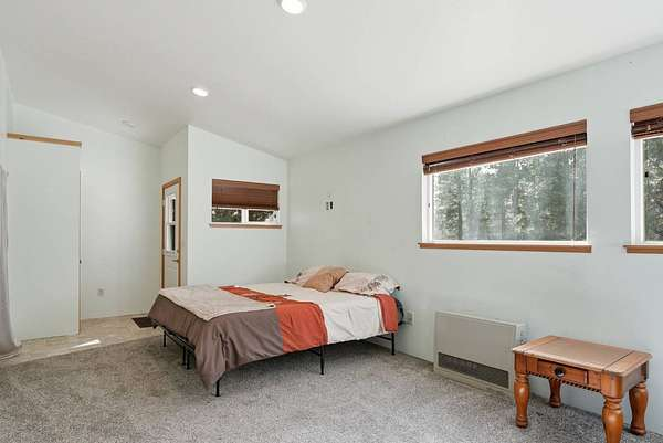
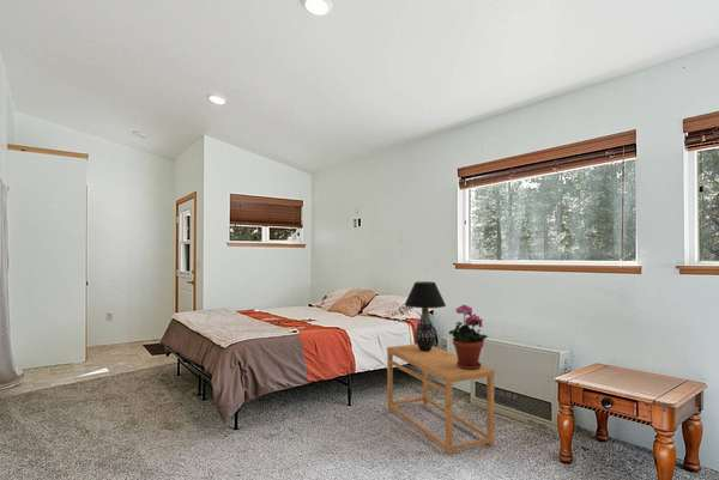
+ potted plant (467, 335)
+ side table (437, 389)
+ table lamp (424, 316)
